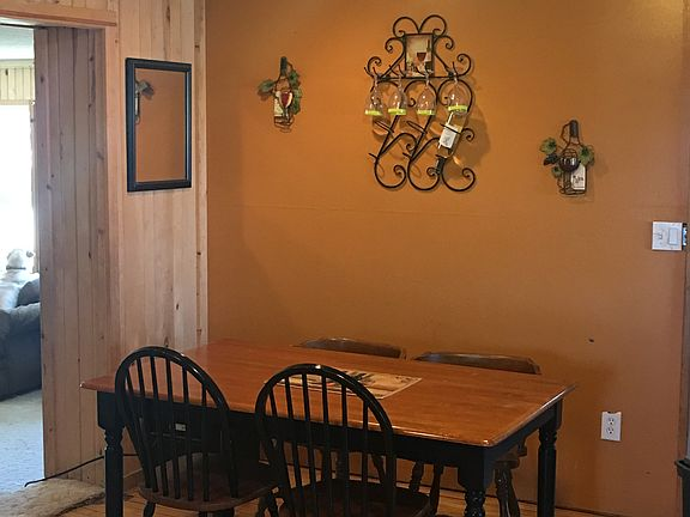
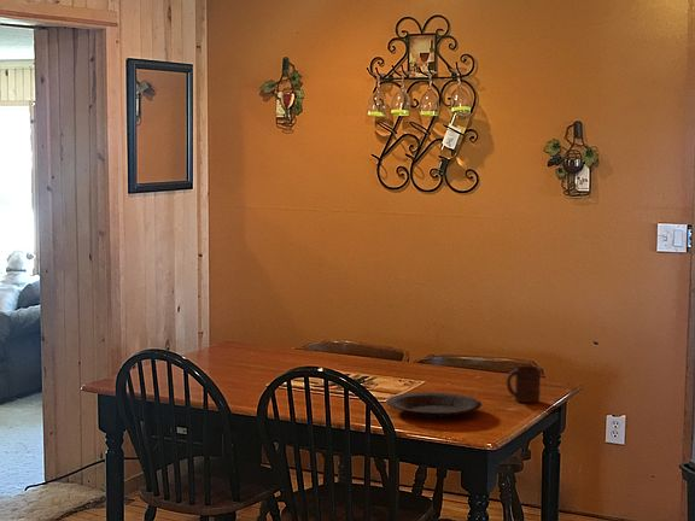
+ plate (433, 406)
+ cup (524, 385)
